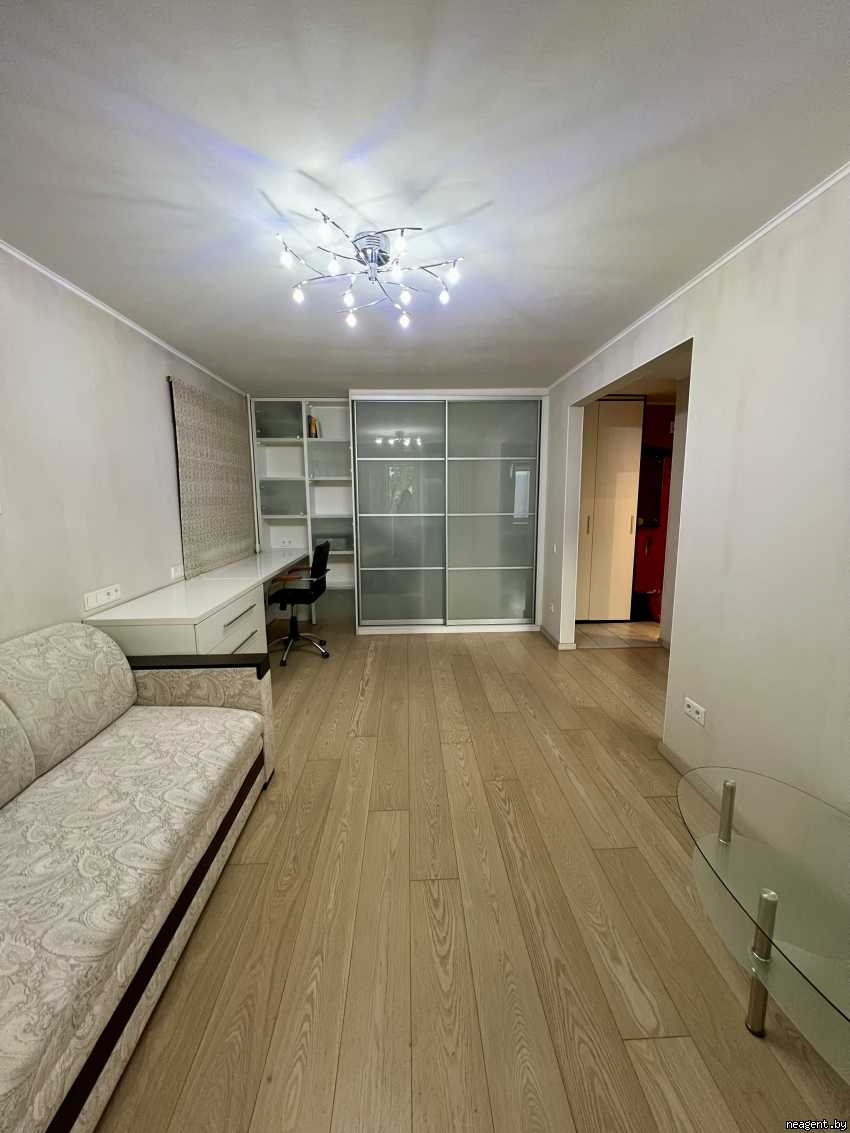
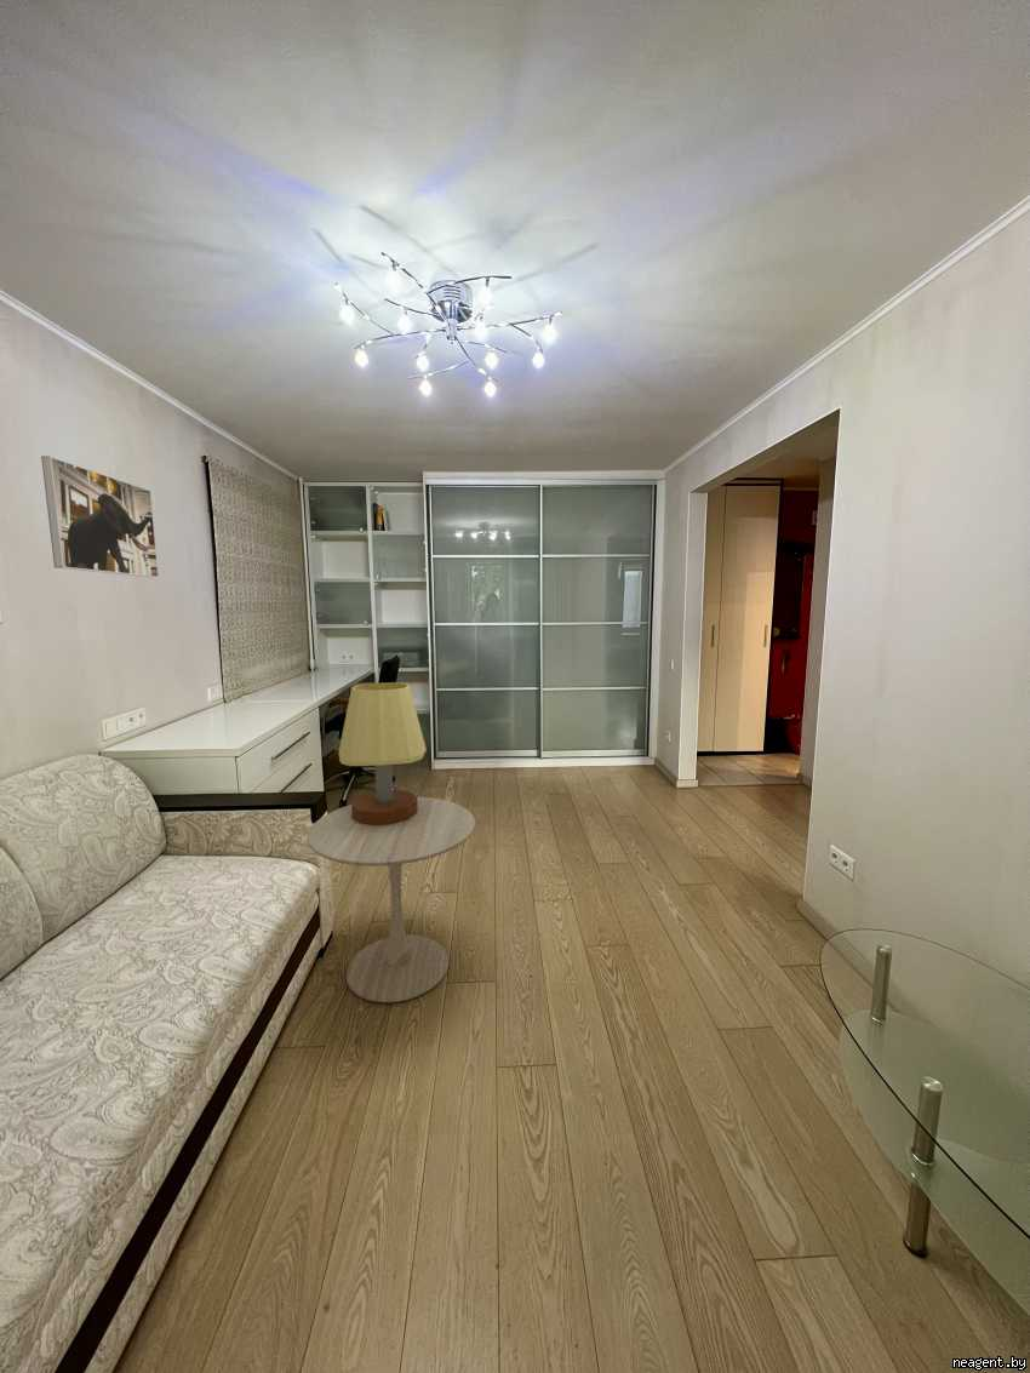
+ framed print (108, 525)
+ table lamp (383, 749)
+ side table (395, 897)
